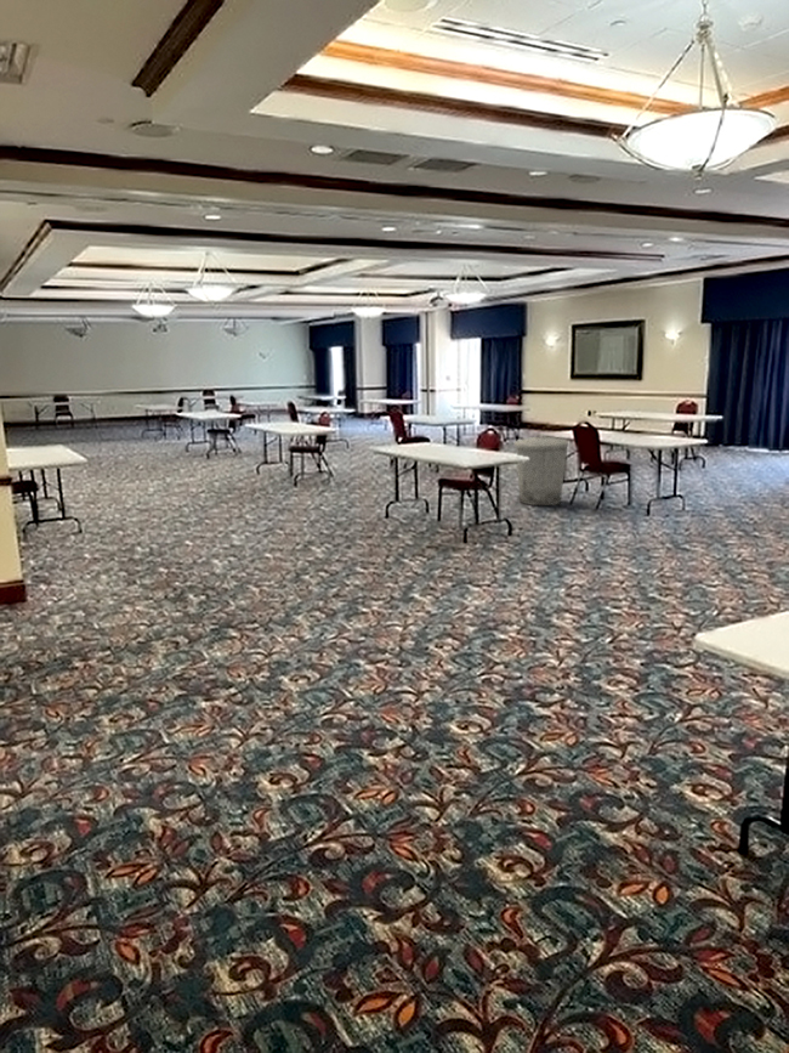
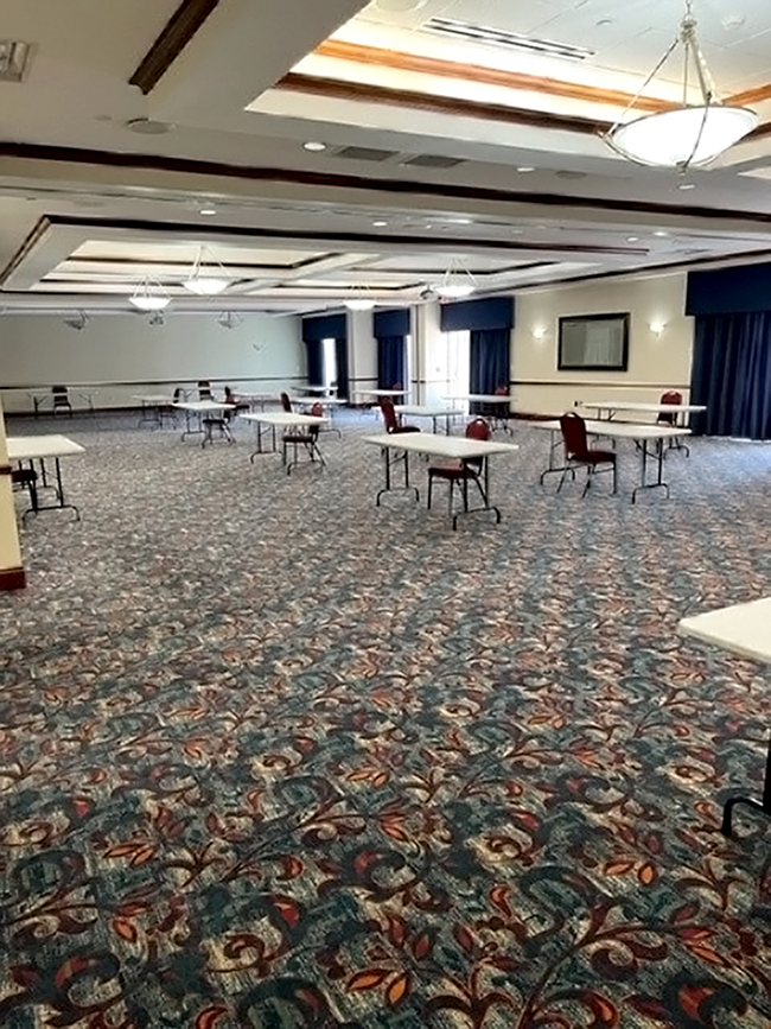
- trash can (540, 468)
